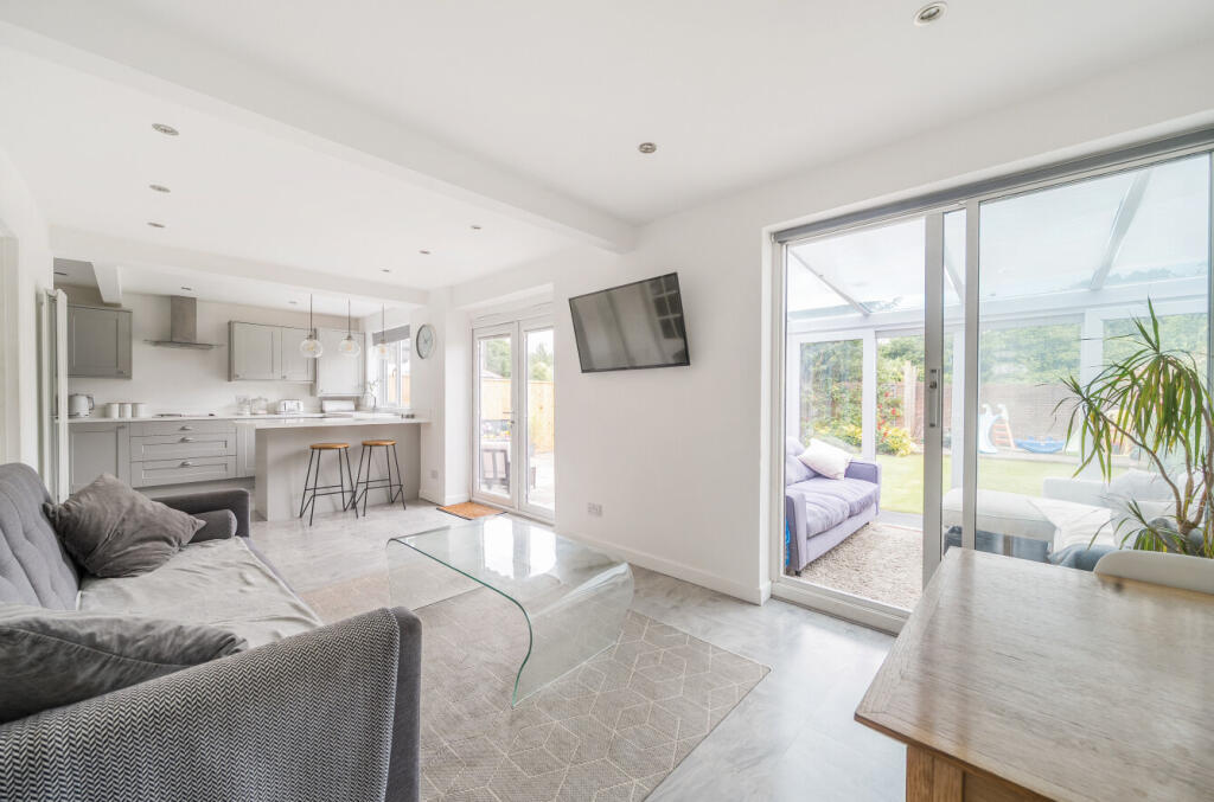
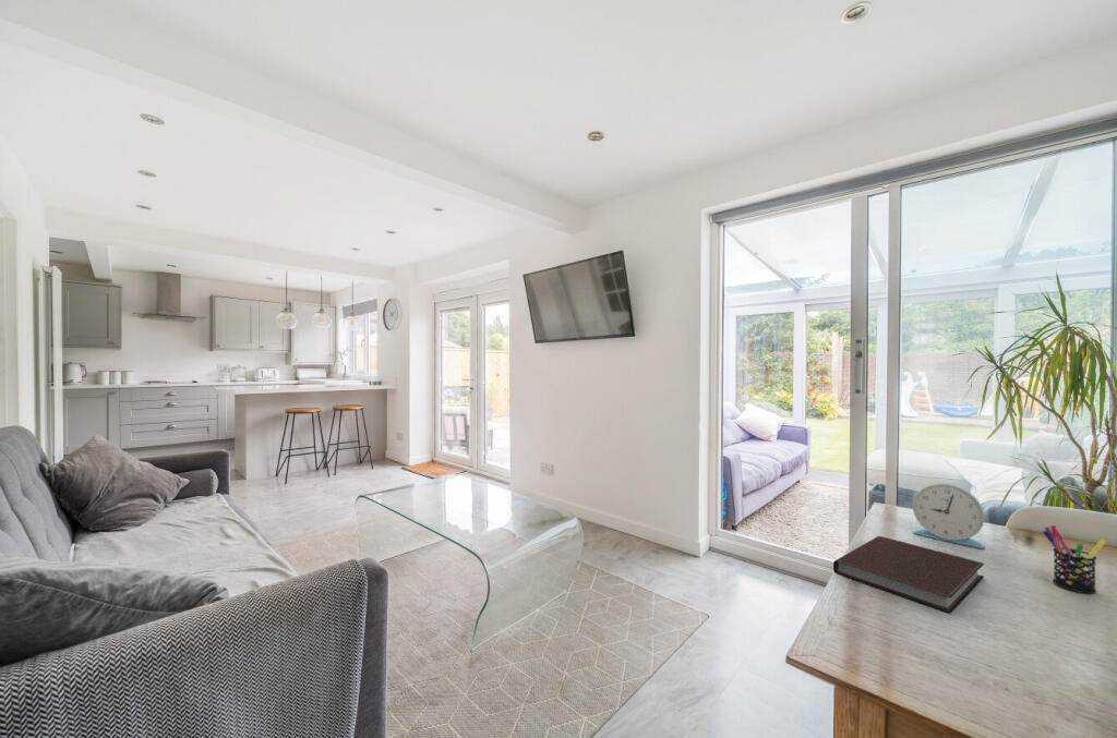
+ notebook (908, 568)
+ alarm clock (948, 510)
+ pen holder (1072, 558)
